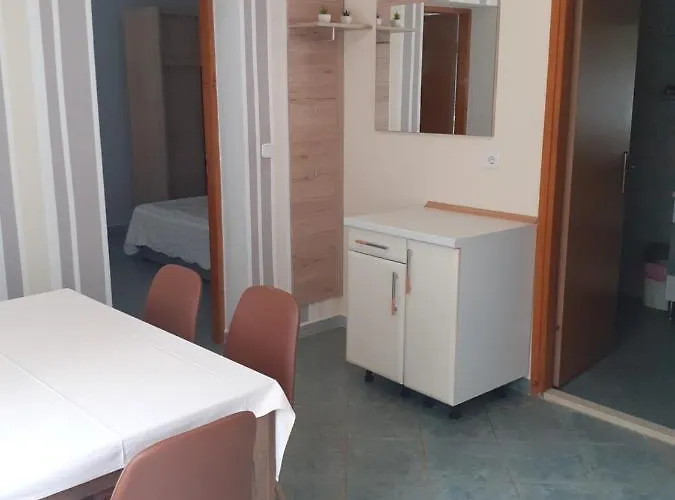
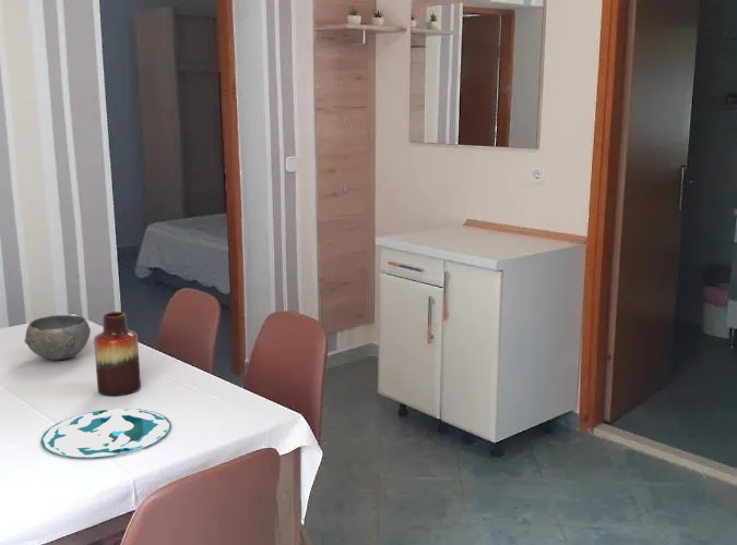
+ bowl (59, 339)
+ vase (117, 351)
+ plate (107, 426)
